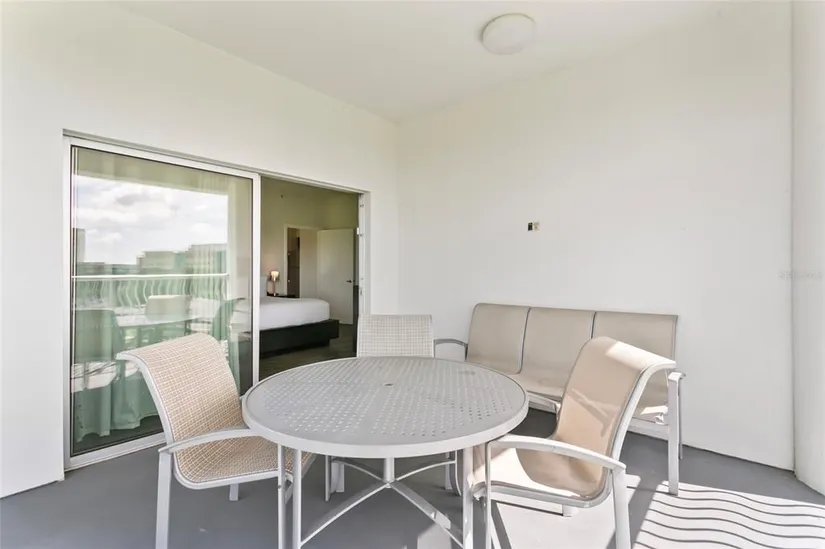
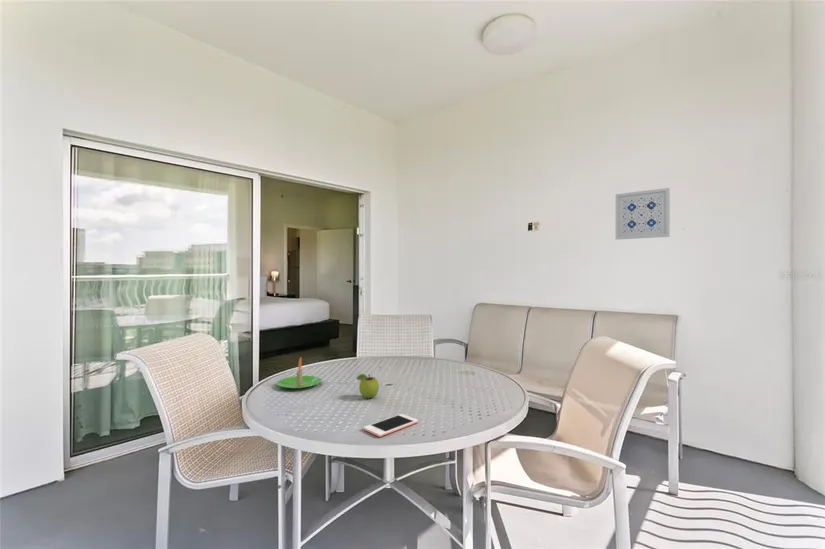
+ fruit (367, 385)
+ candle (299, 370)
+ wall art (641, 214)
+ cell phone (391, 424)
